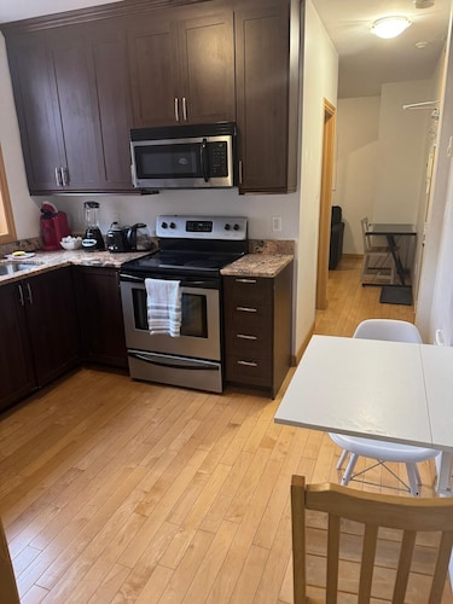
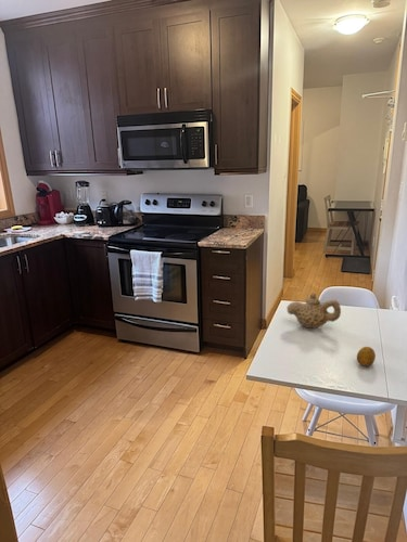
+ fruit (366, 356)
+ teapot (313, 310)
